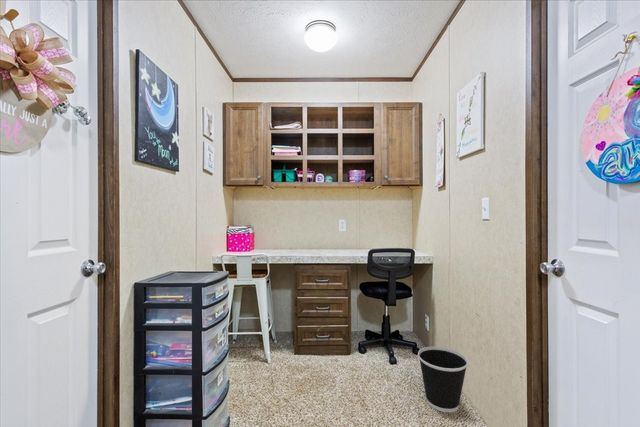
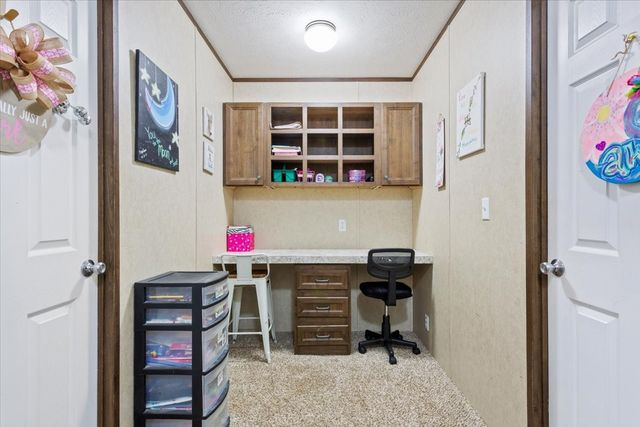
- wastebasket (442, 379)
